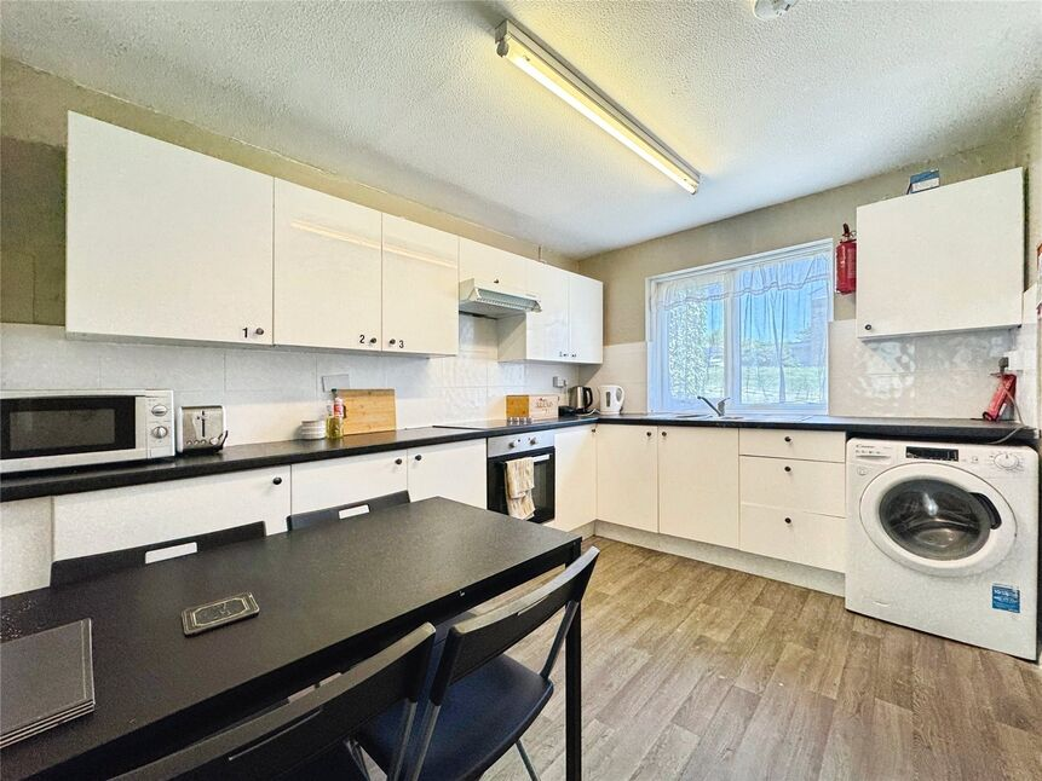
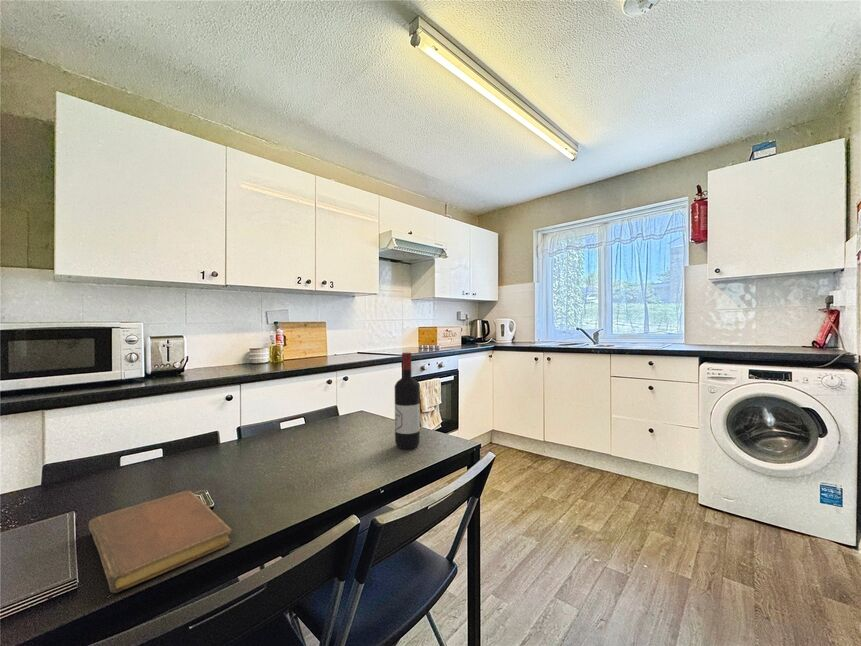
+ wine bottle (407, 399)
+ notebook (158, 531)
